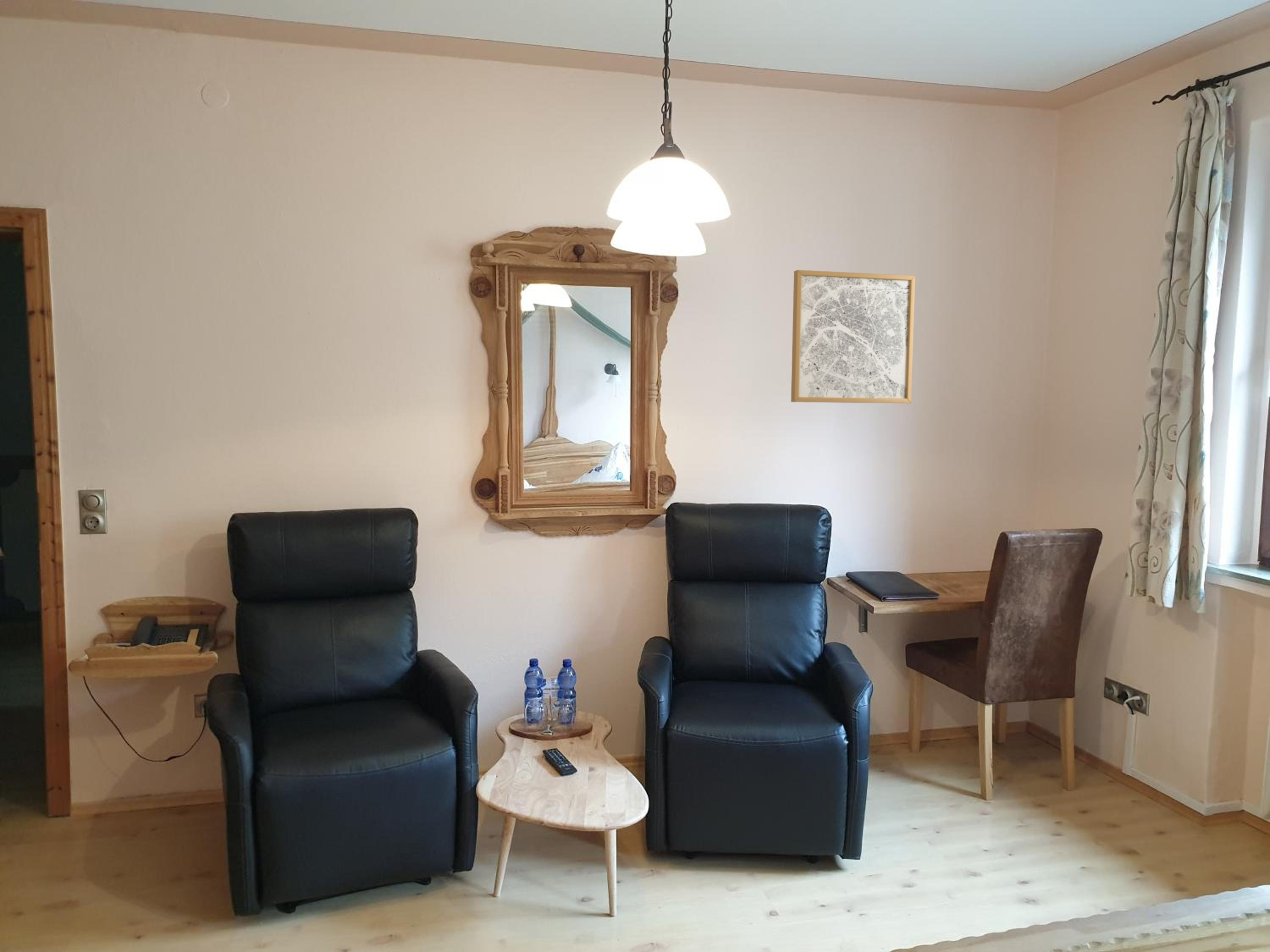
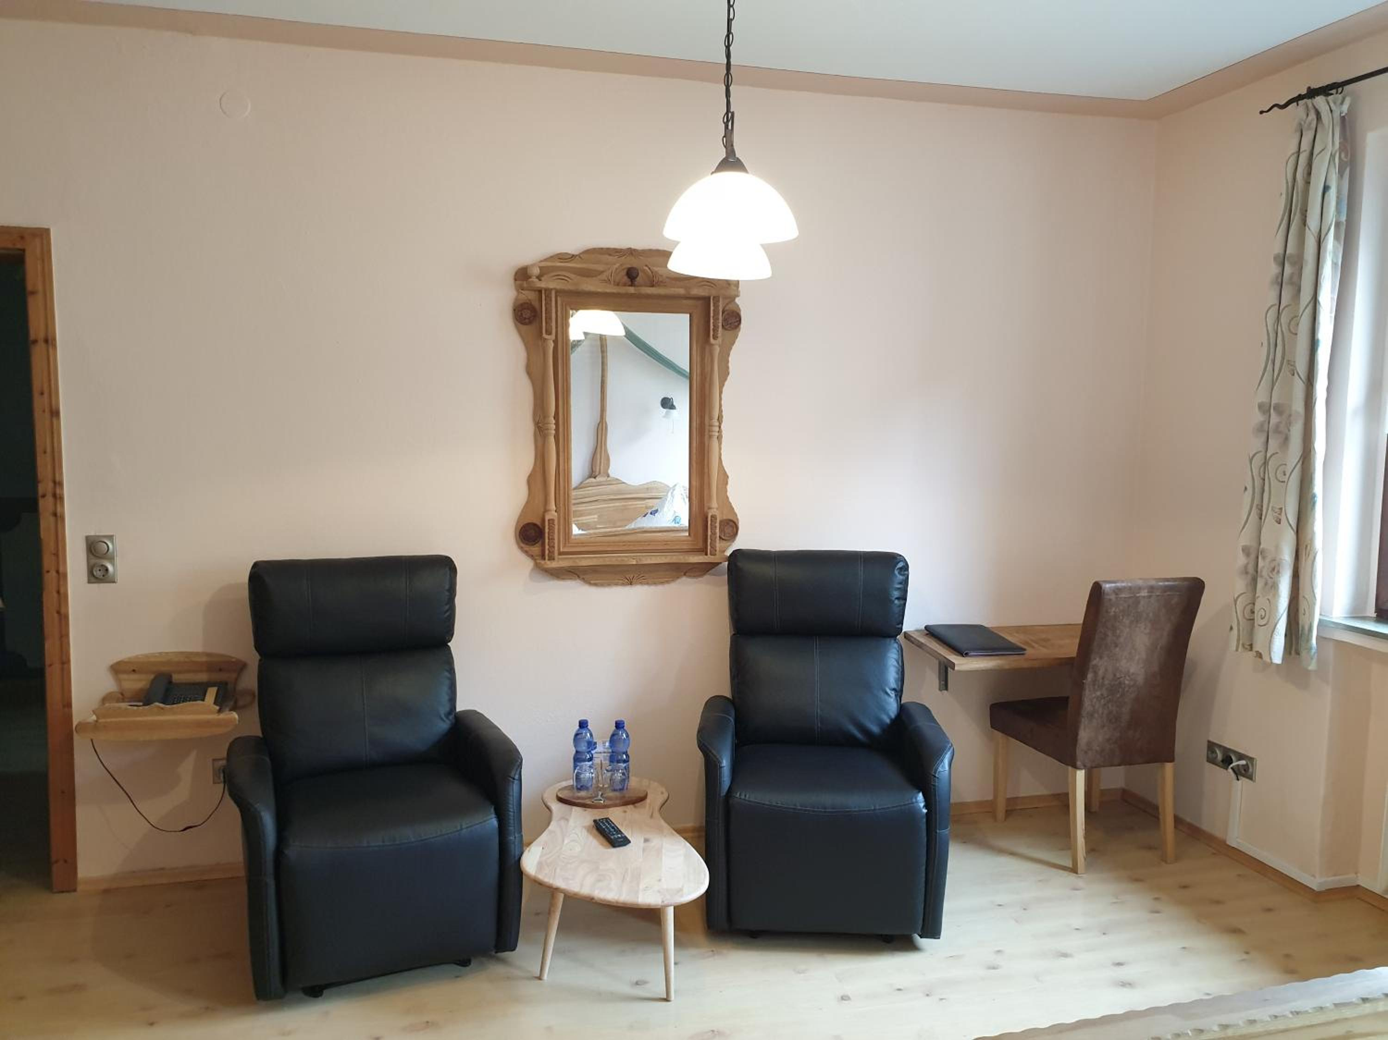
- wall art (853, 338)
